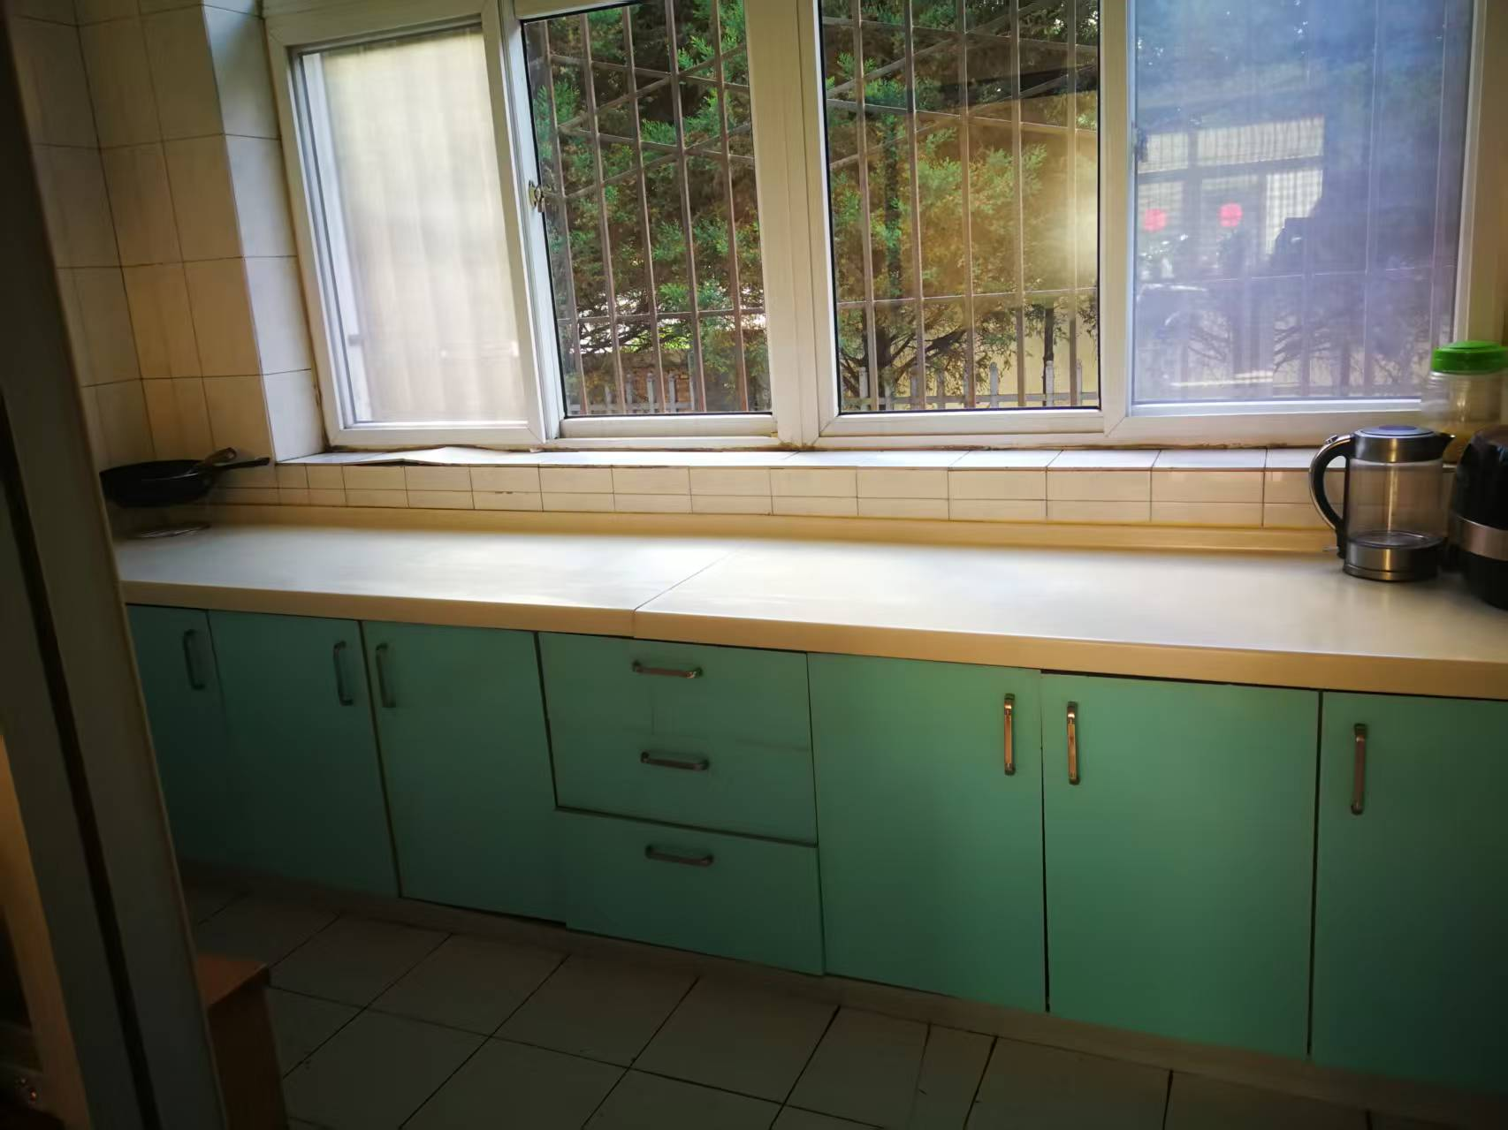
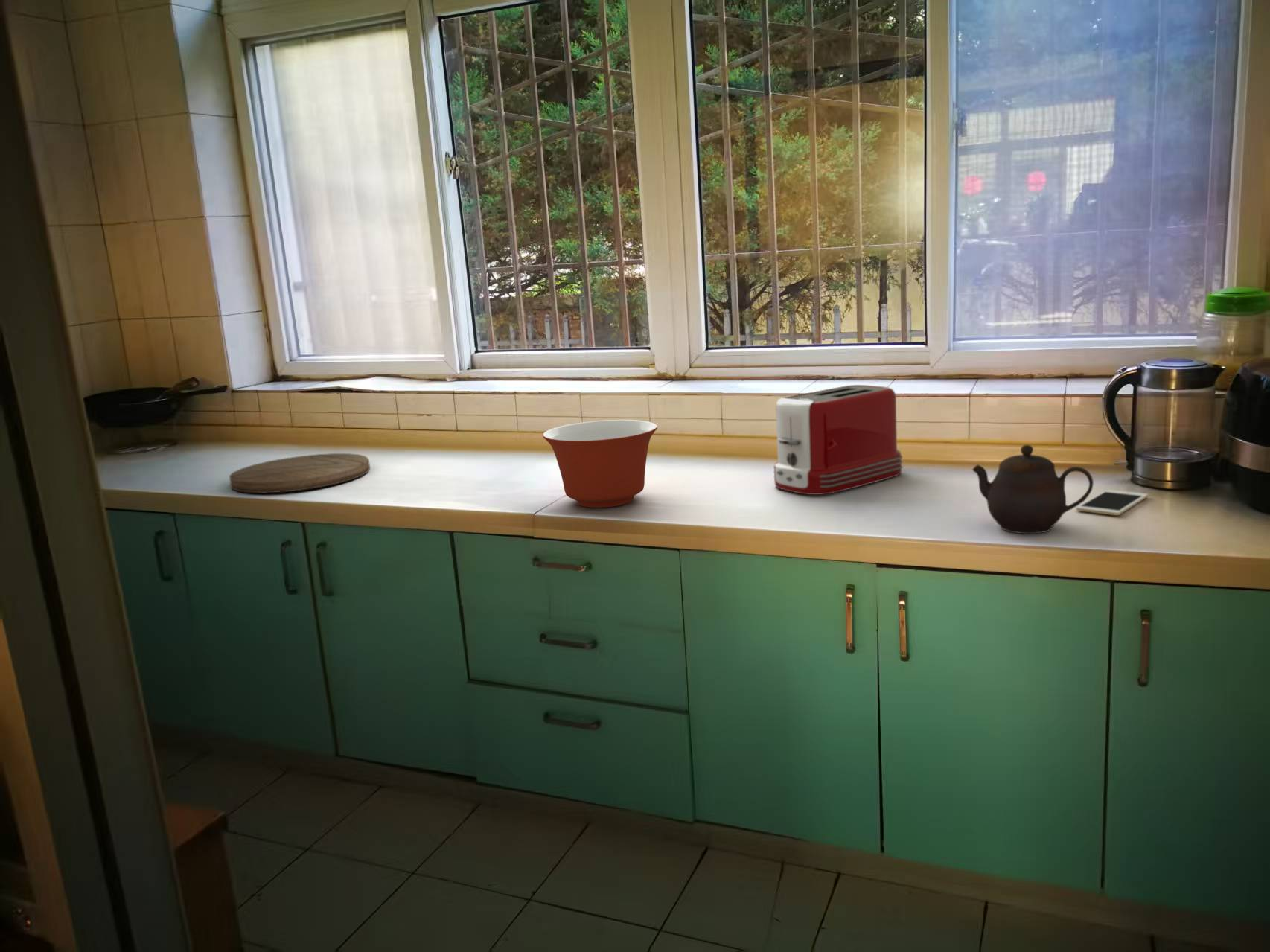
+ cell phone (1112, 502)
+ mixing bowl (602, 465)
+ teapot (1031, 487)
+ cutting board (301, 472)
+ toaster (837, 436)
